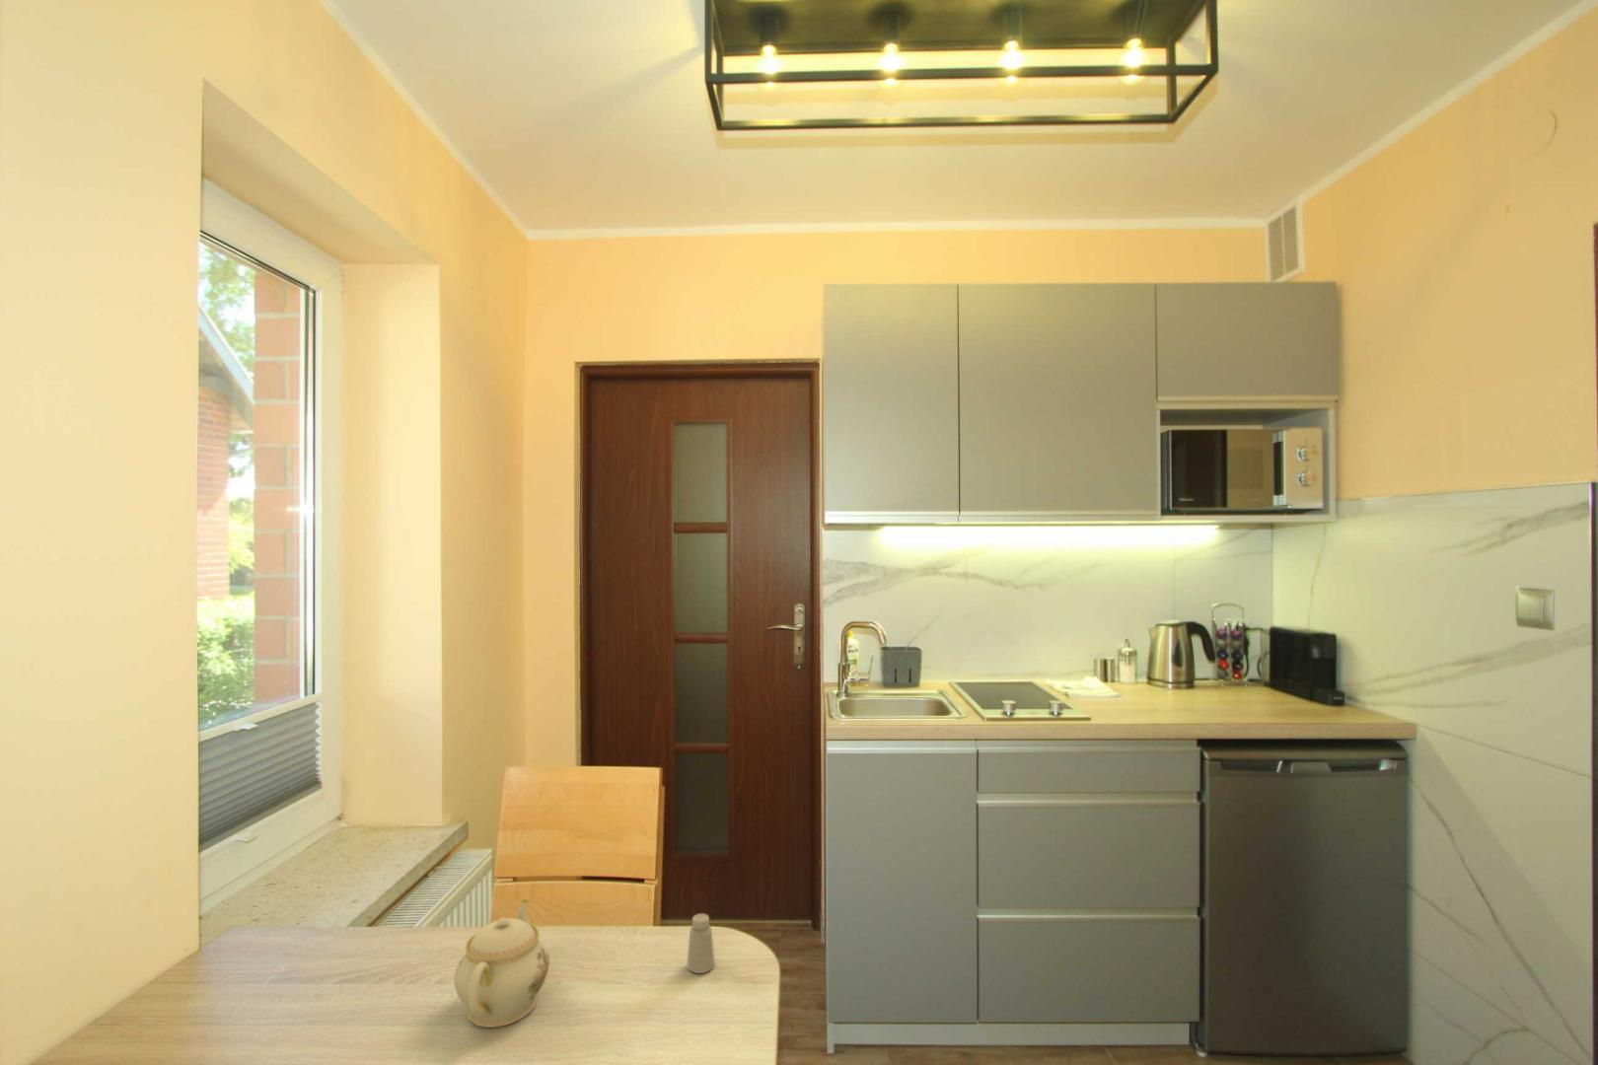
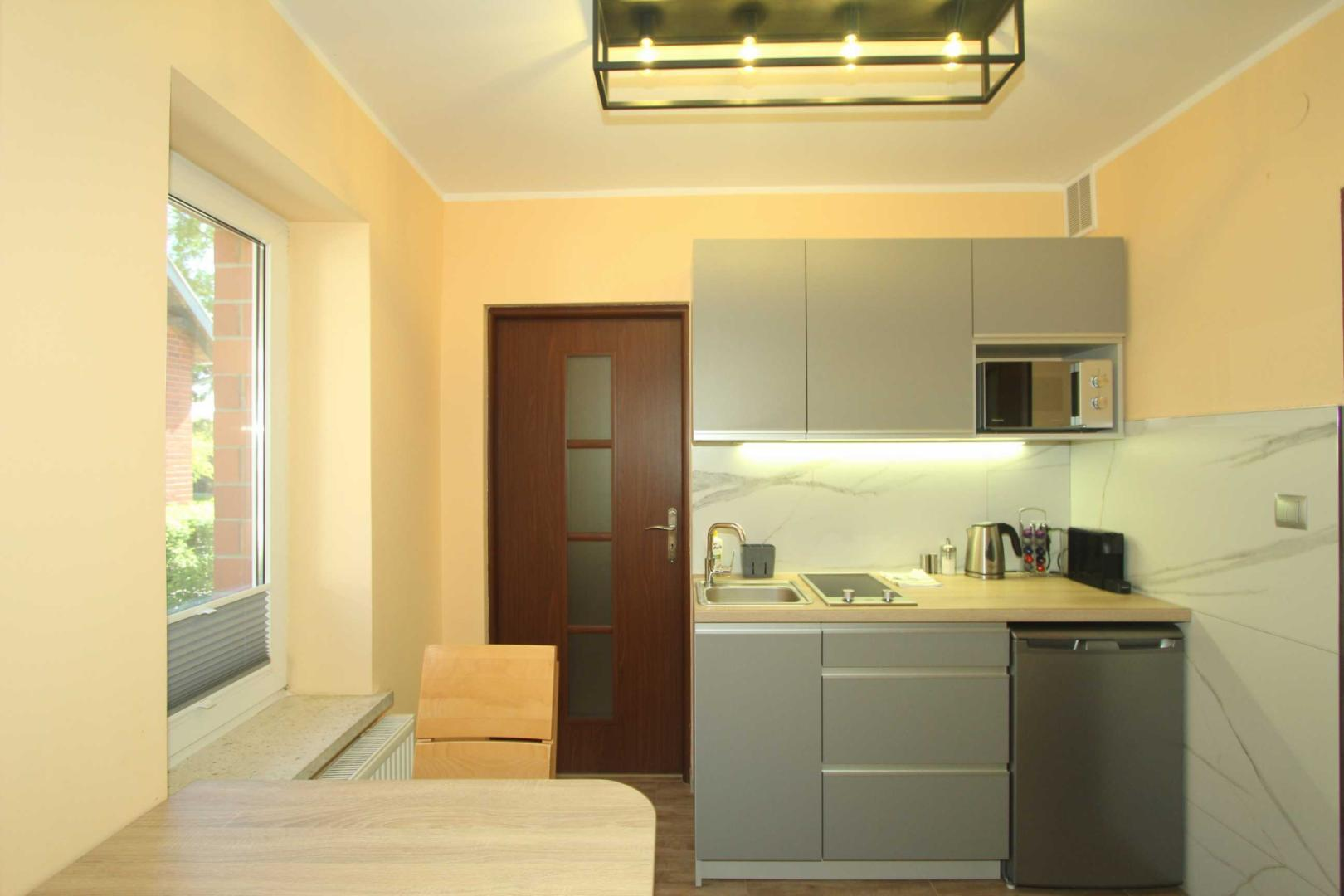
- saltshaker (700, 940)
- teapot (501, 964)
